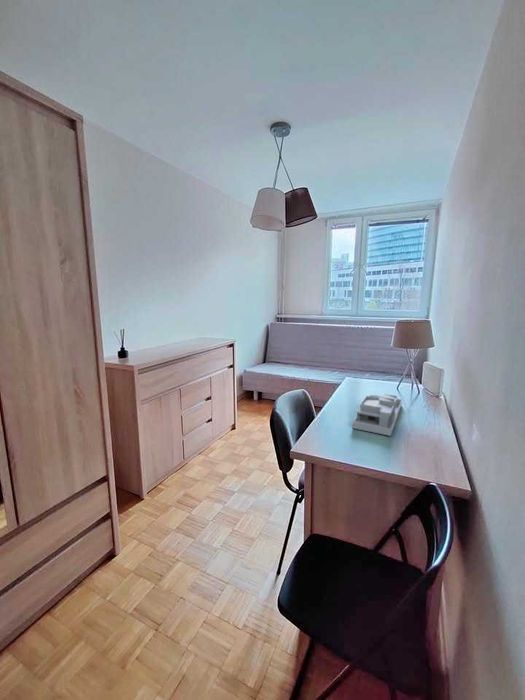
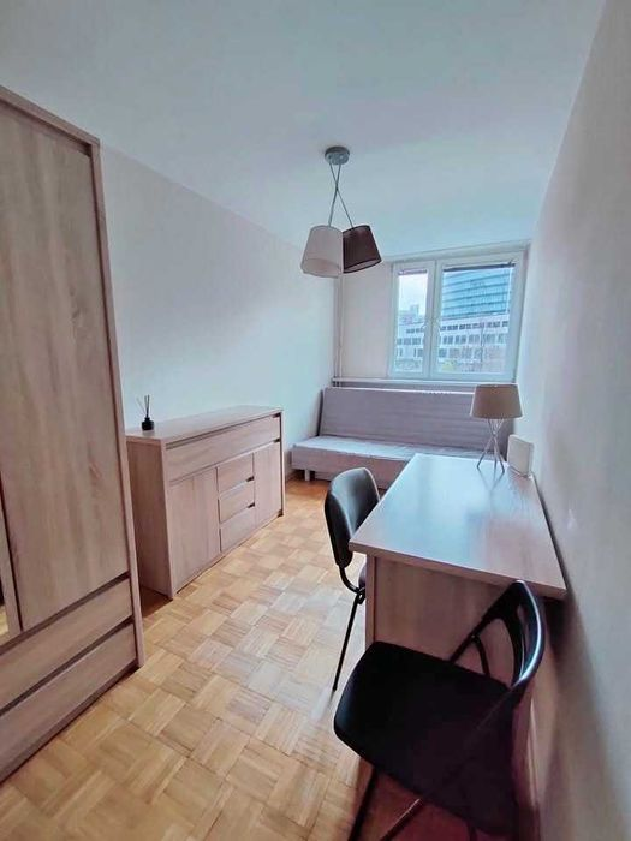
- desk organizer (380, 407)
